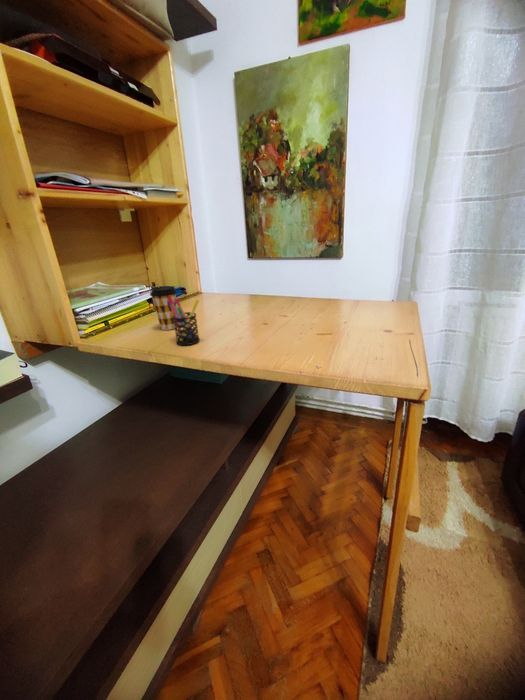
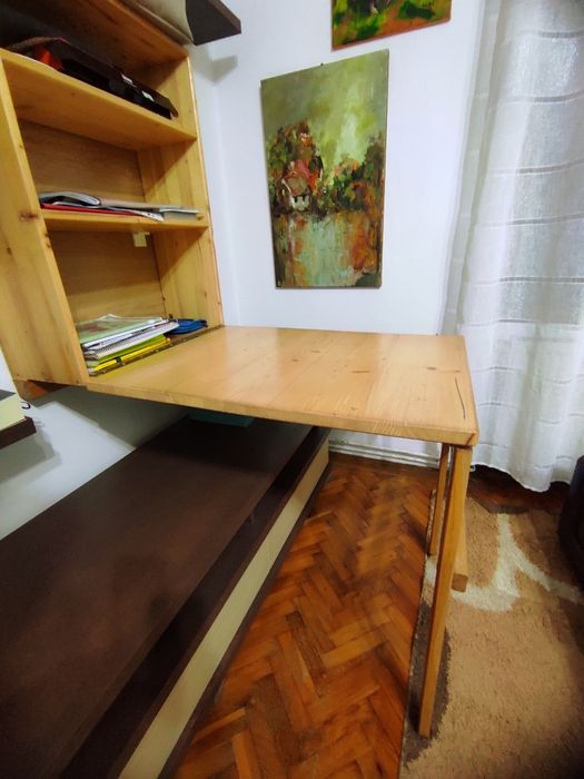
- pen holder (182, 319)
- coffee cup (166, 308)
